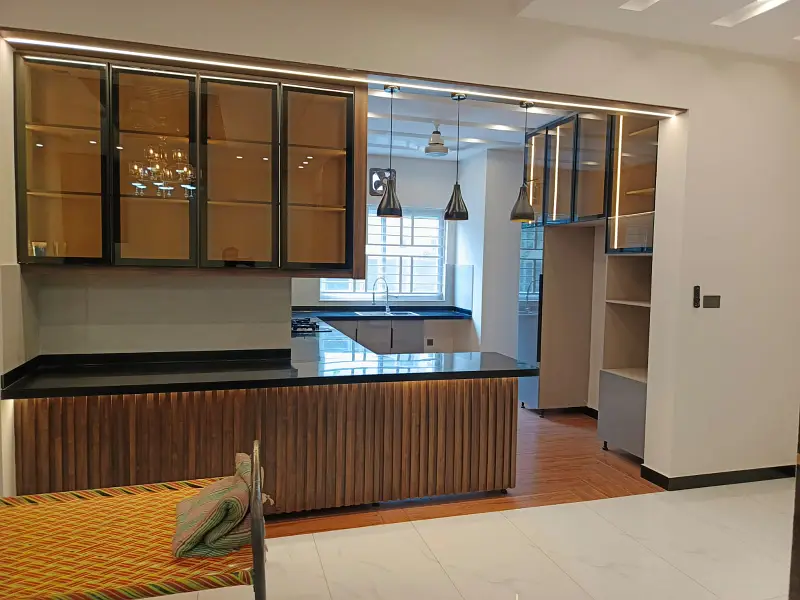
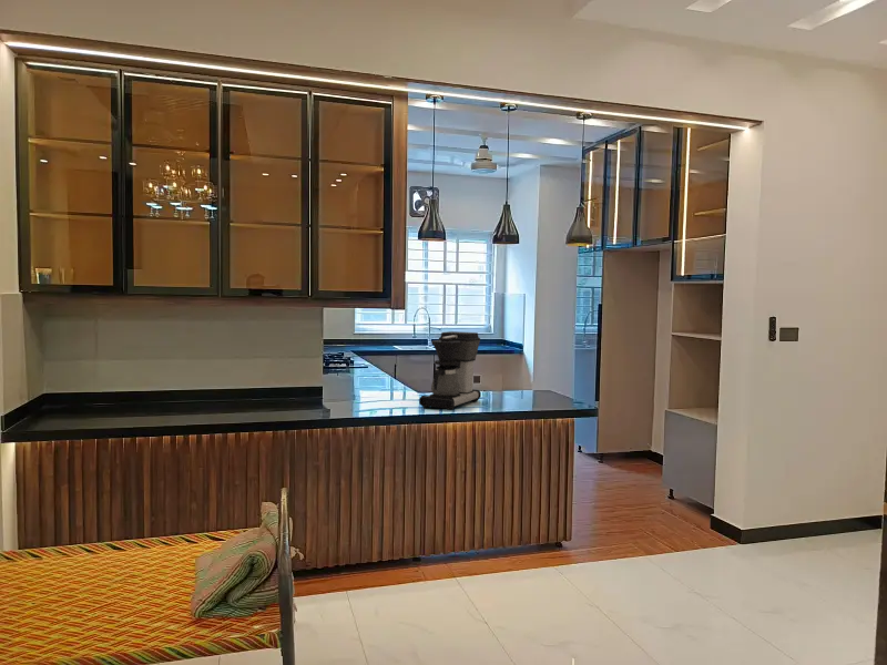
+ coffee maker (451, 368)
